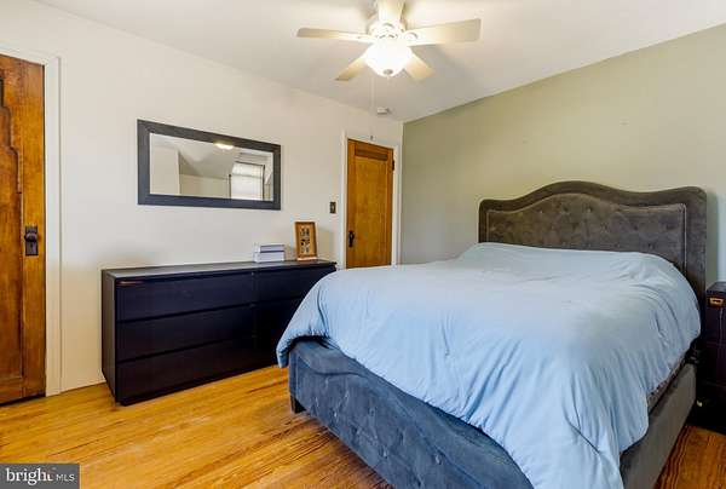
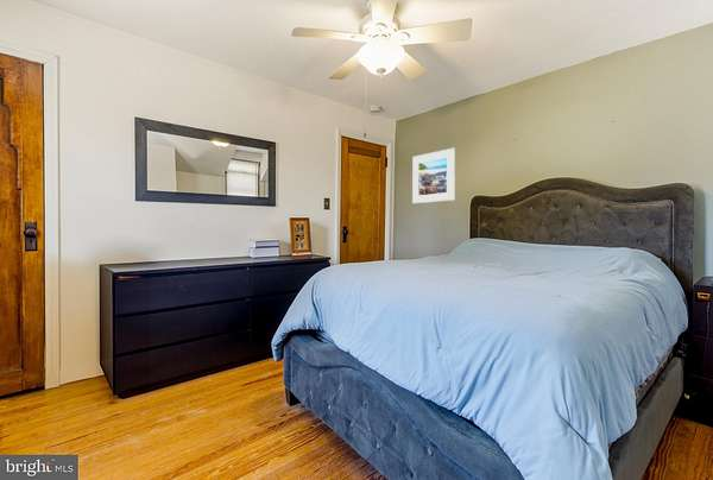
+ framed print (431, 177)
